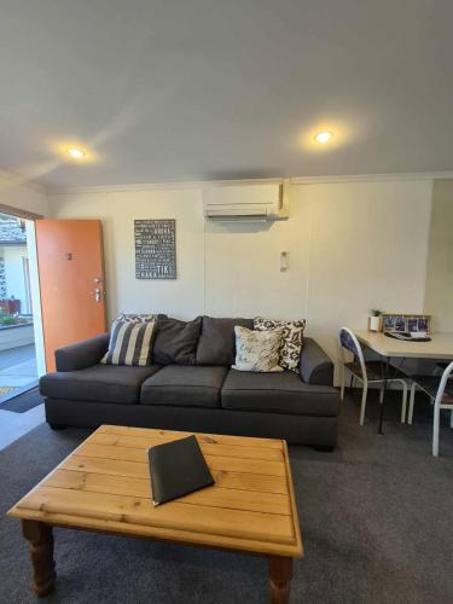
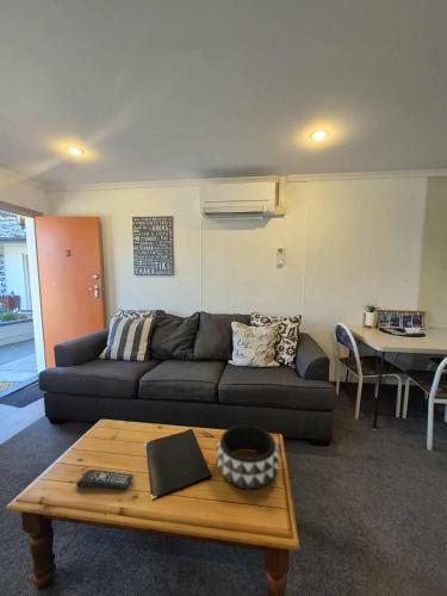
+ decorative bowl (248, 451)
+ remote control (105, 479)
